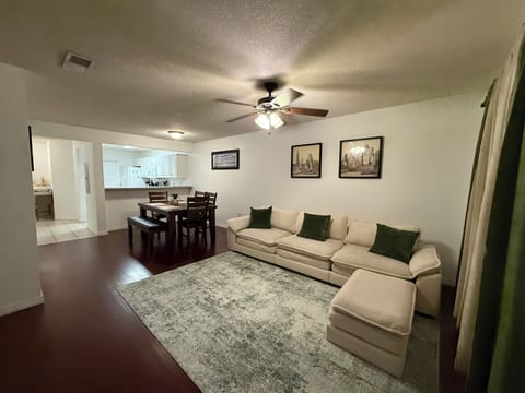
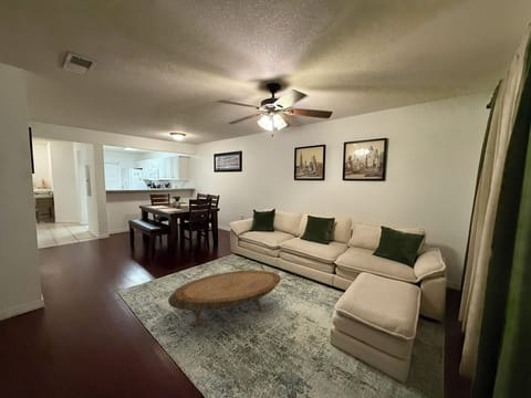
+ coffee table (229, 296)
